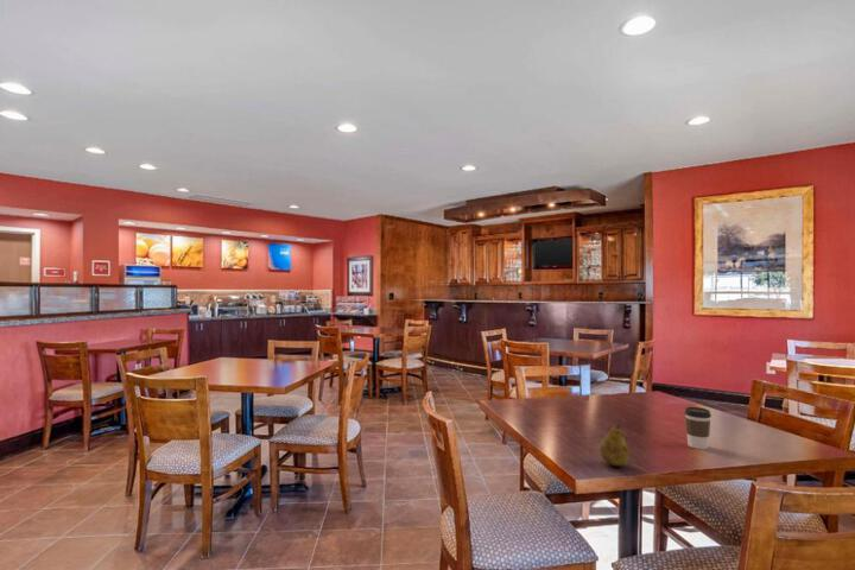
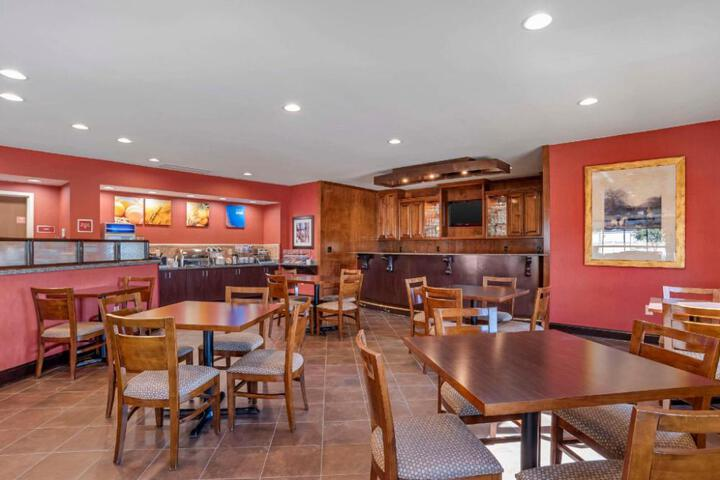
- coffee cup (697, 428)
- fruit (614, 444)
